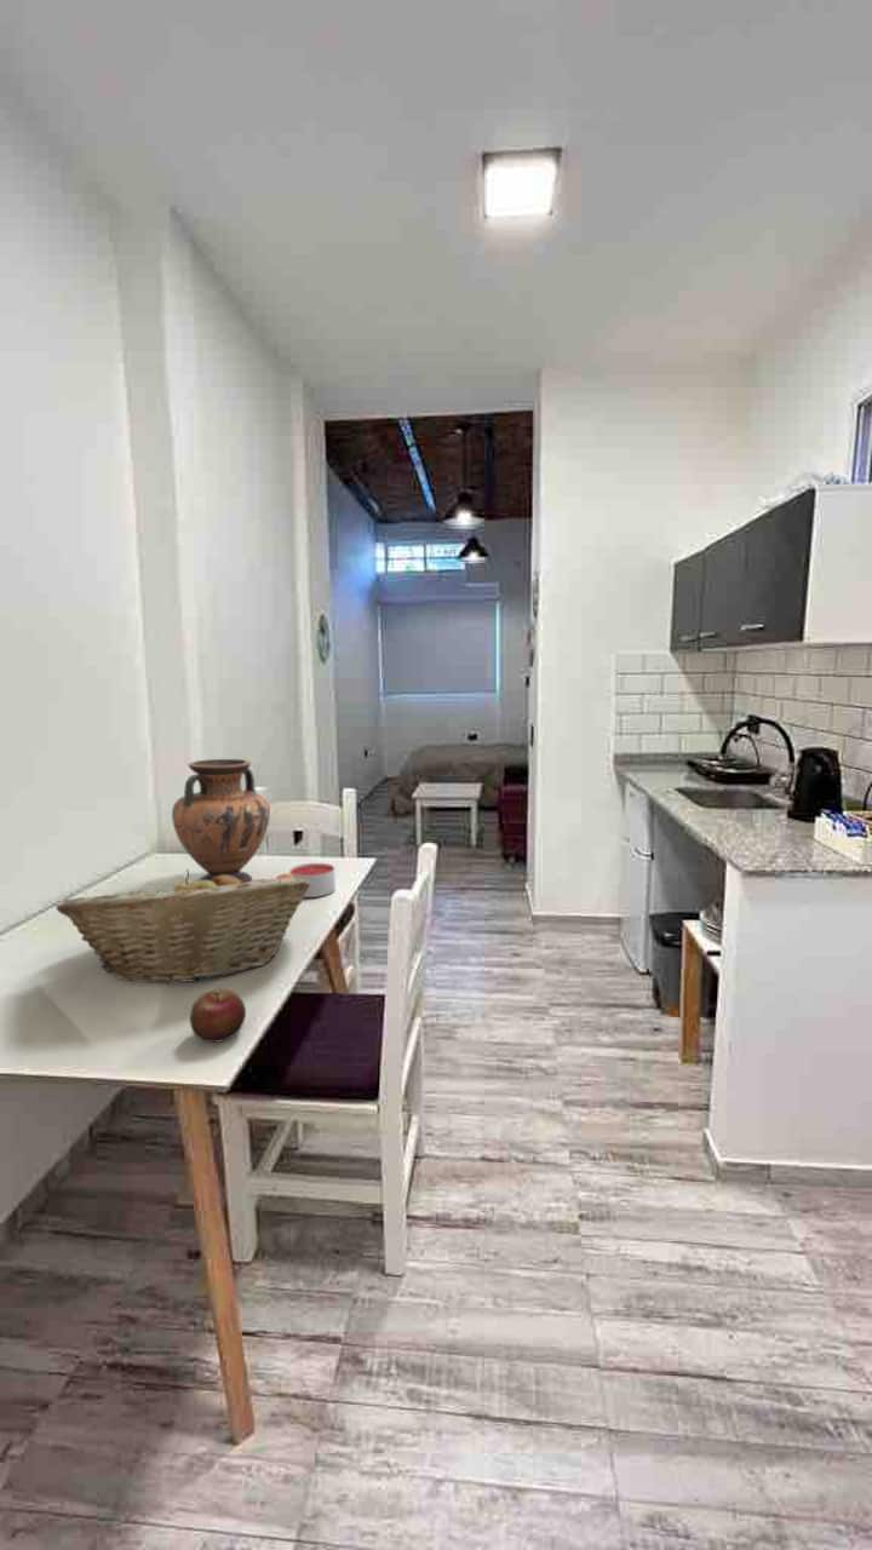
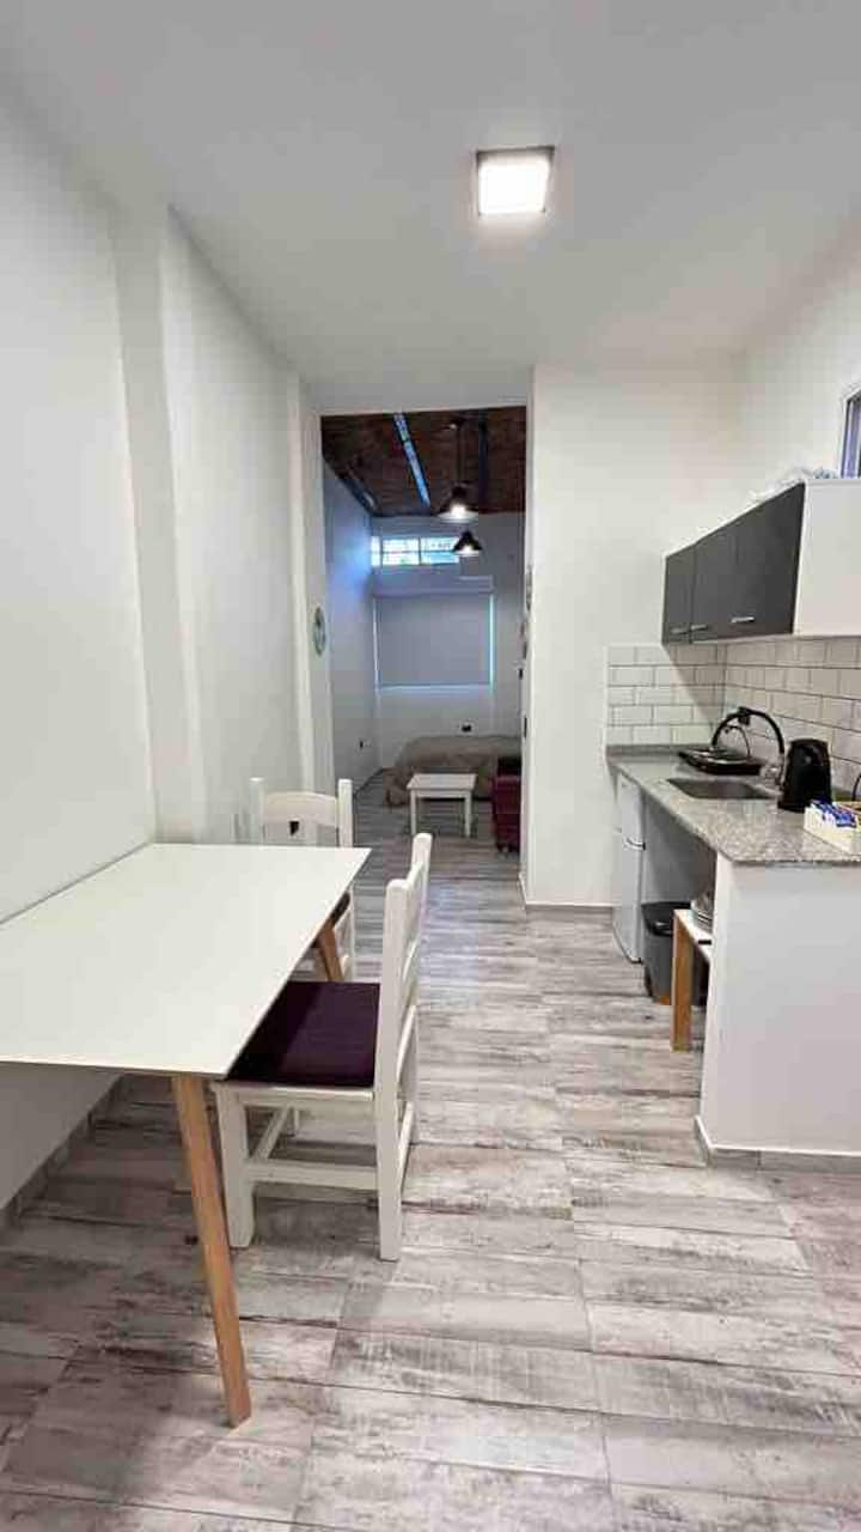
- apple (218, 1012)
- candle (312, 878)
- fruit basket (190, 912)
- vase (222, 823)
